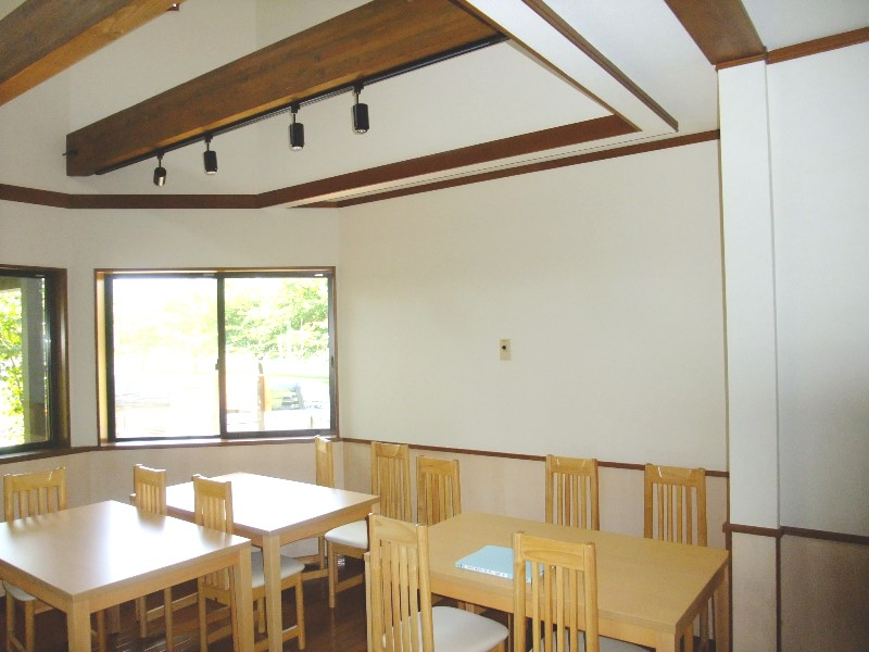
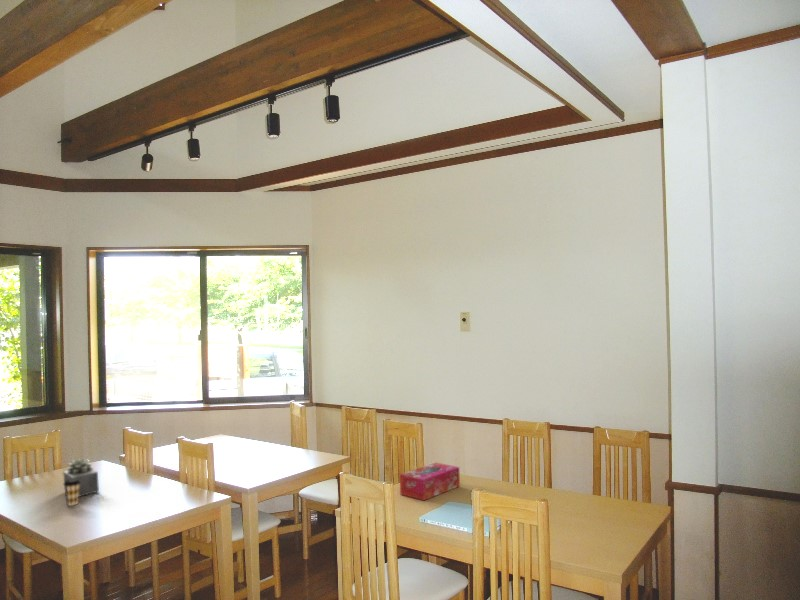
+ tissue box (430, 480)
+ succulent plant (81, 475)
+ coffee cup (72, 492)
